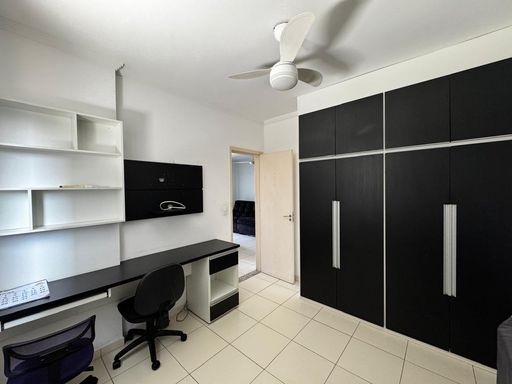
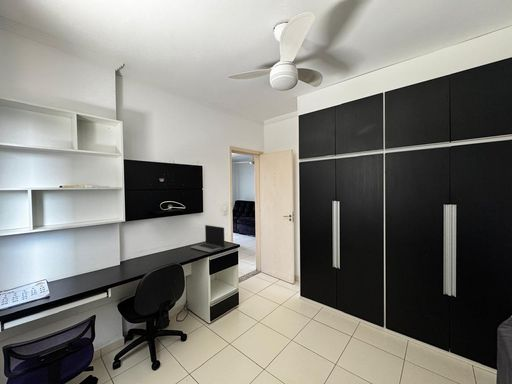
+ laptop computer (207, 237)
